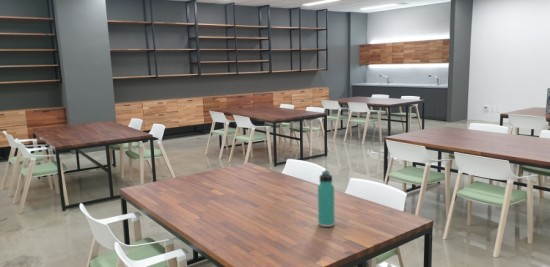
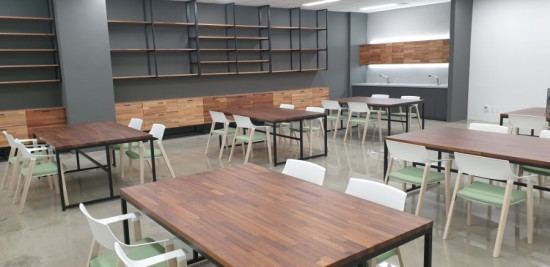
- thermos bottle (326, 198)
